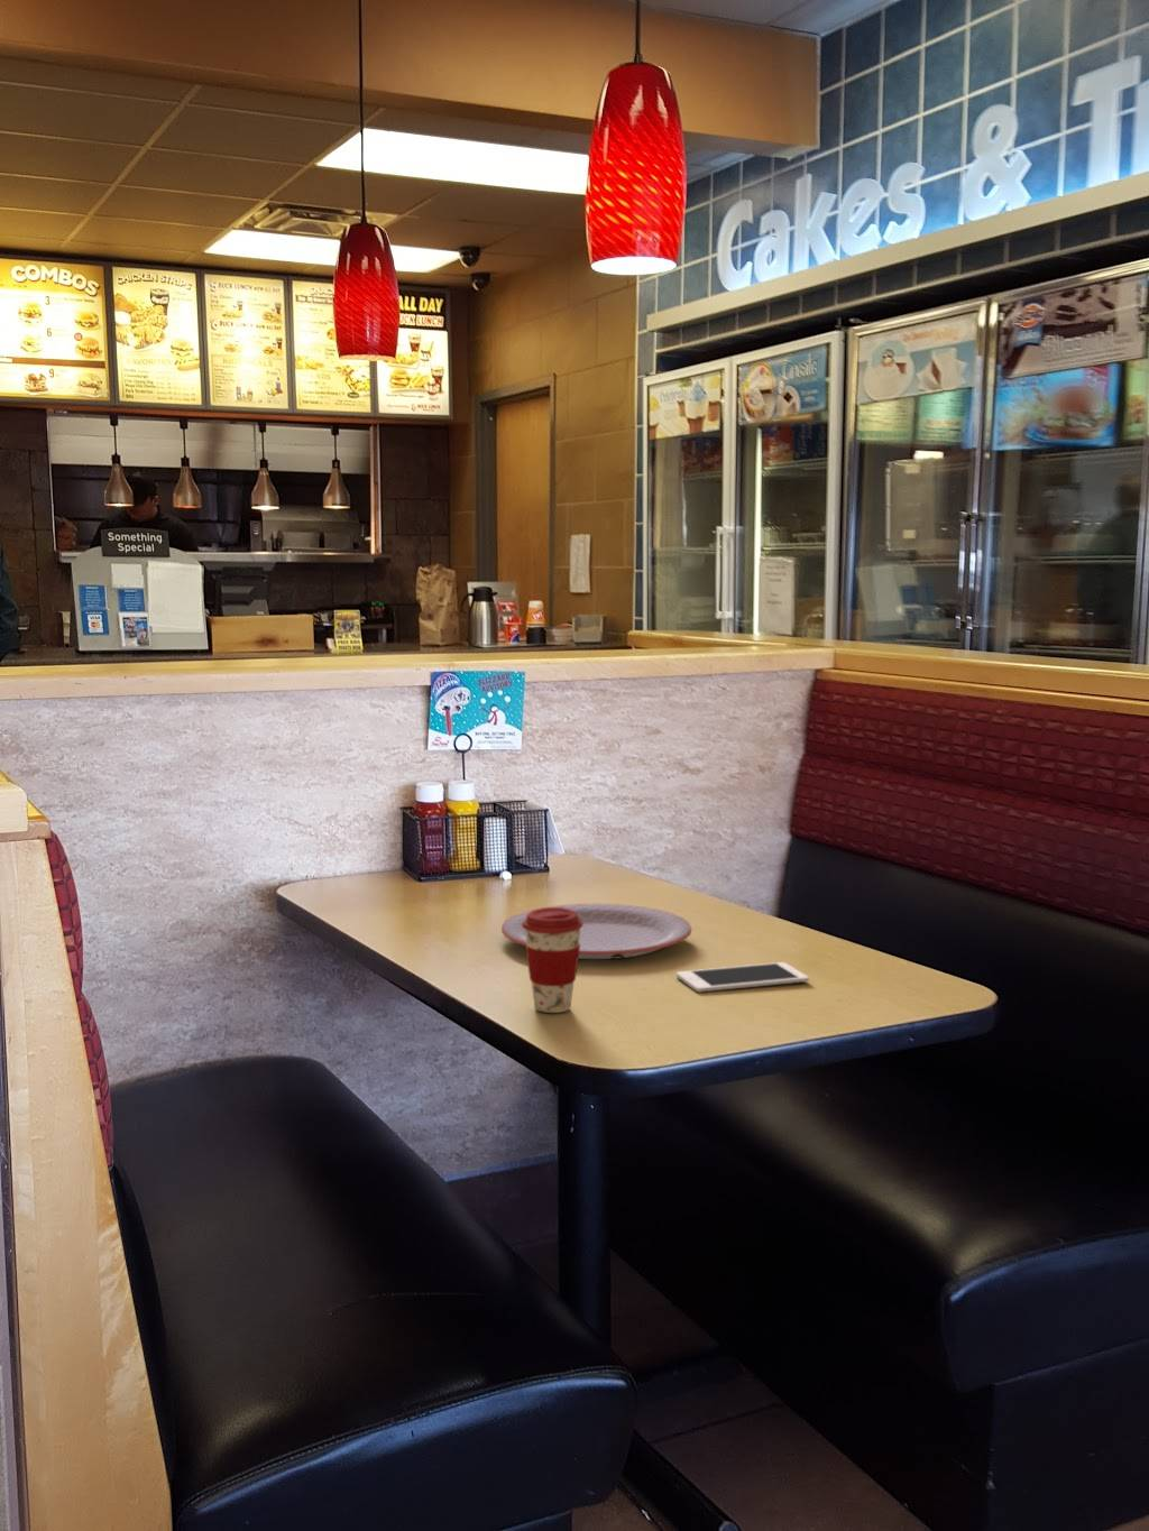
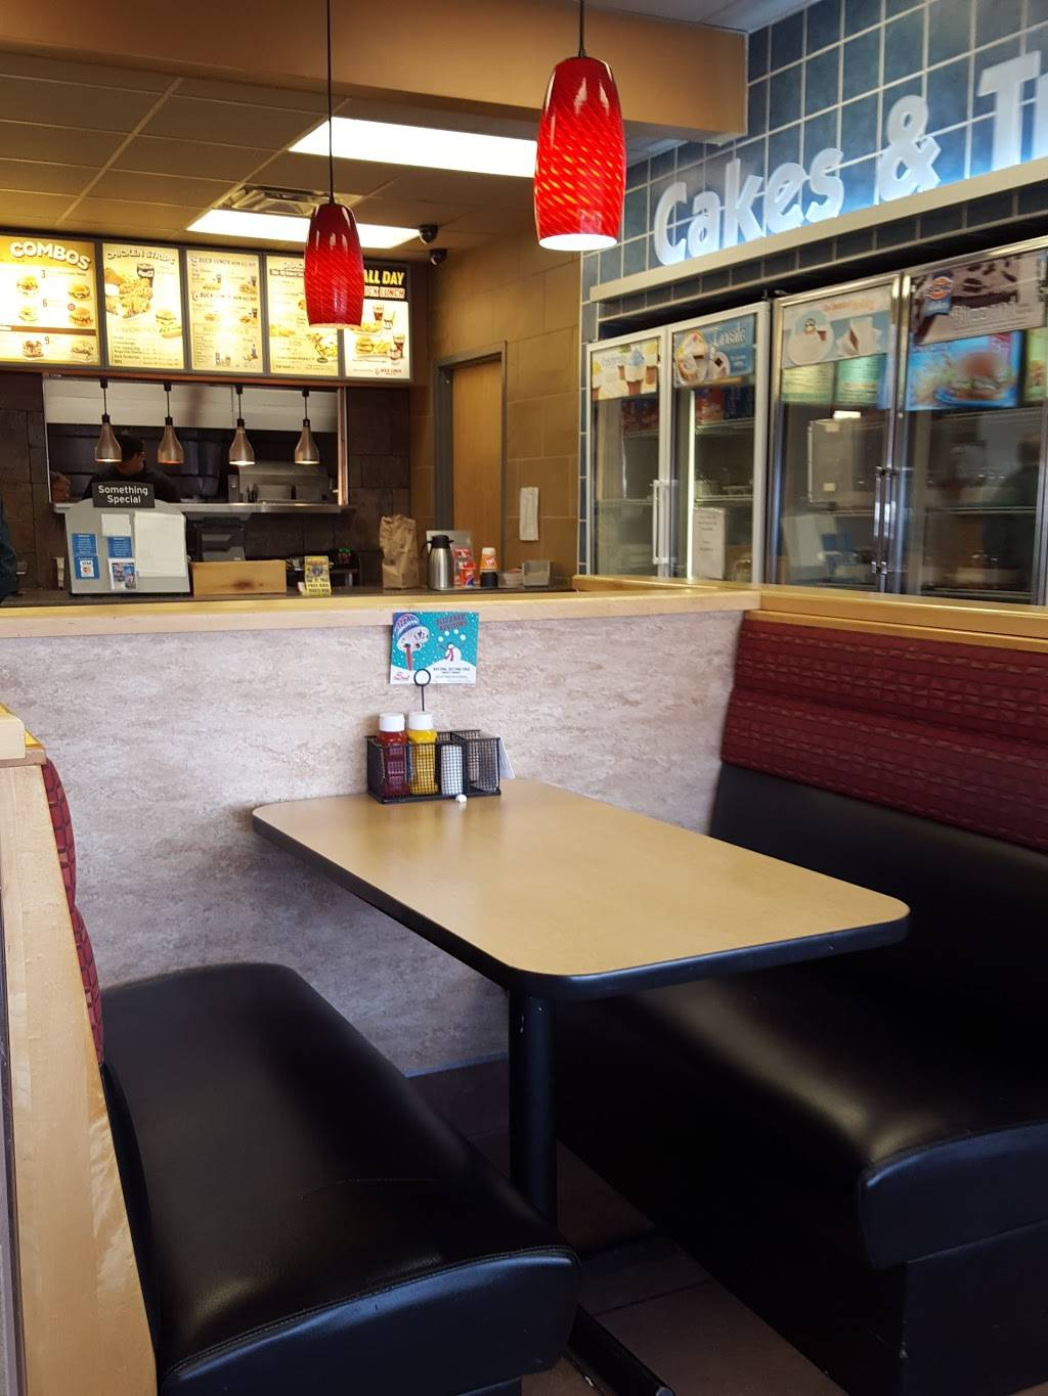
- coffee cup (552, 960)
- plate (596, 933)
- cell phone (742, 976)
